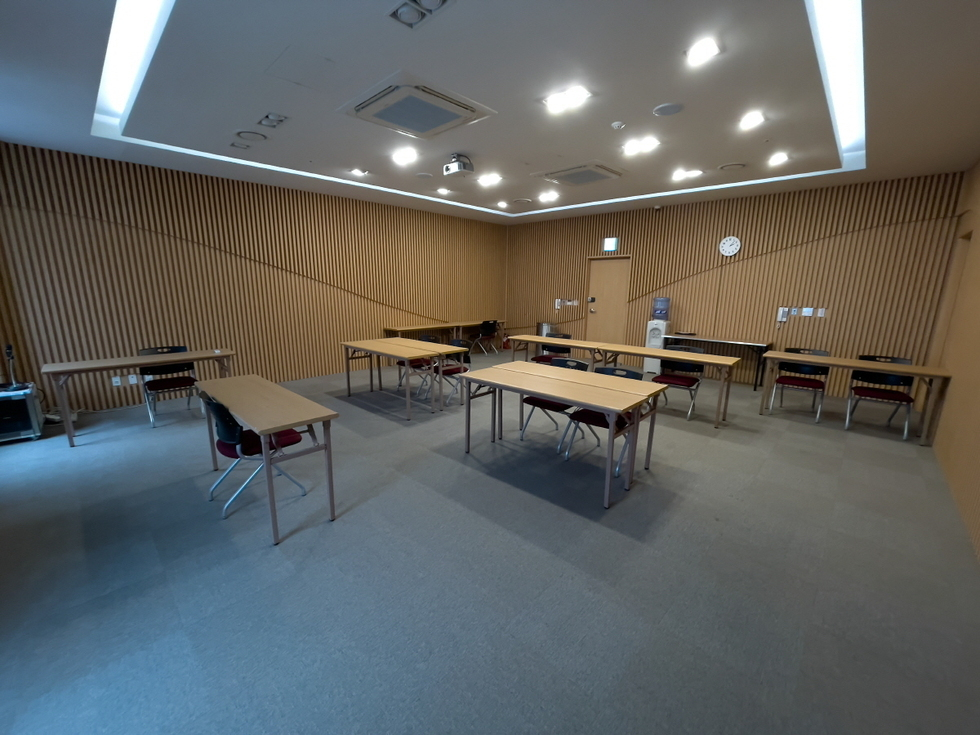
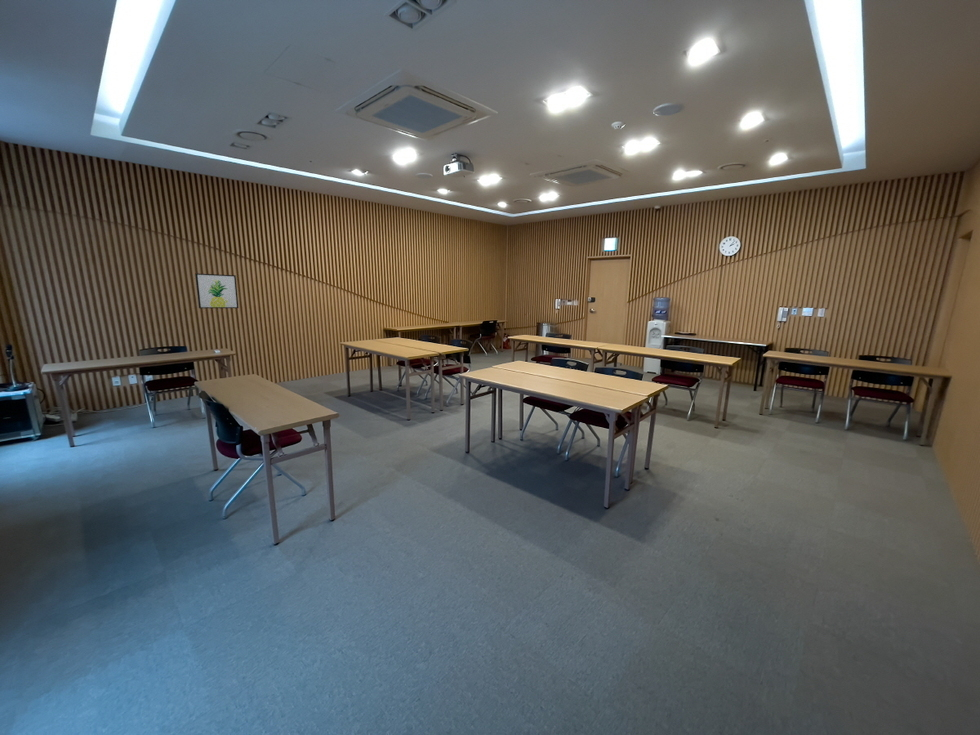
+ wall art (217, 291)
